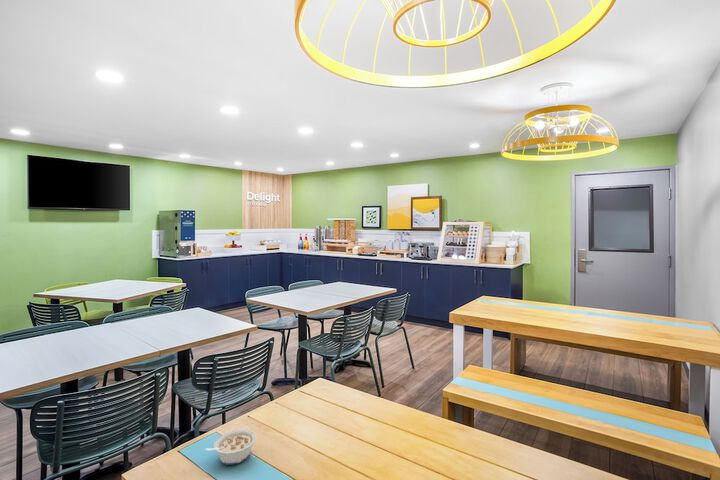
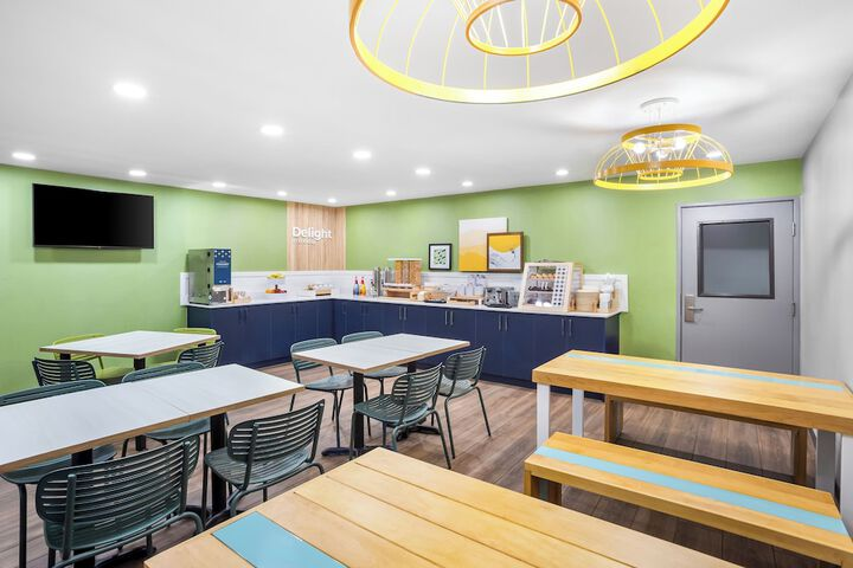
- legume (234, 447)
